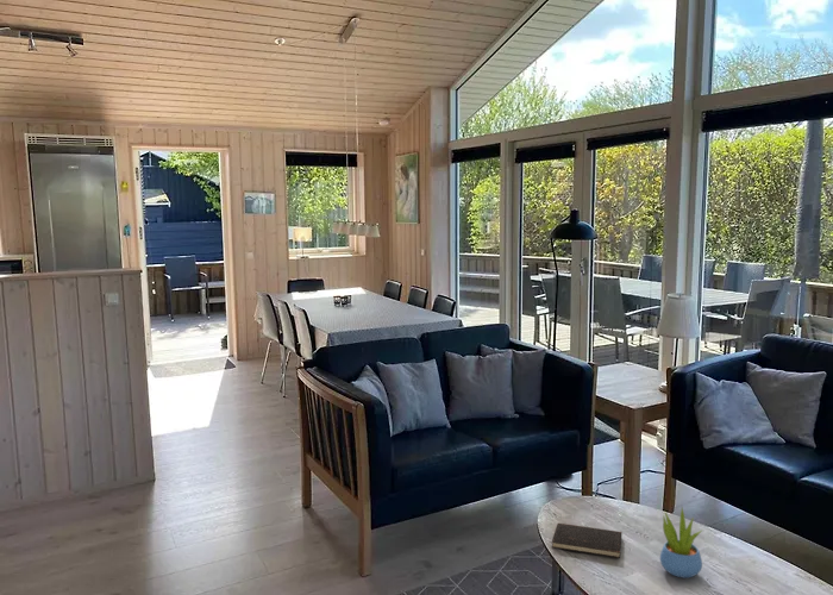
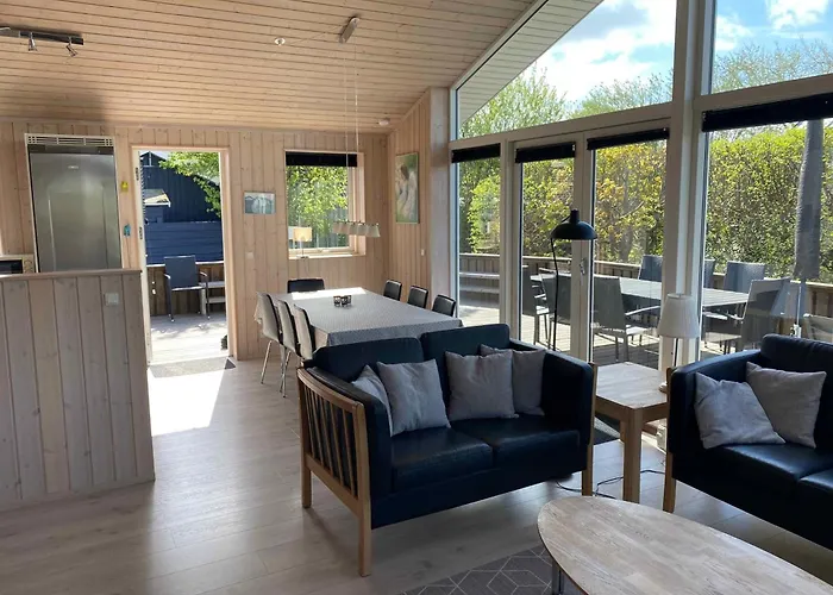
- hardcover book (587, 539)
- succulent plant (681, 541)
